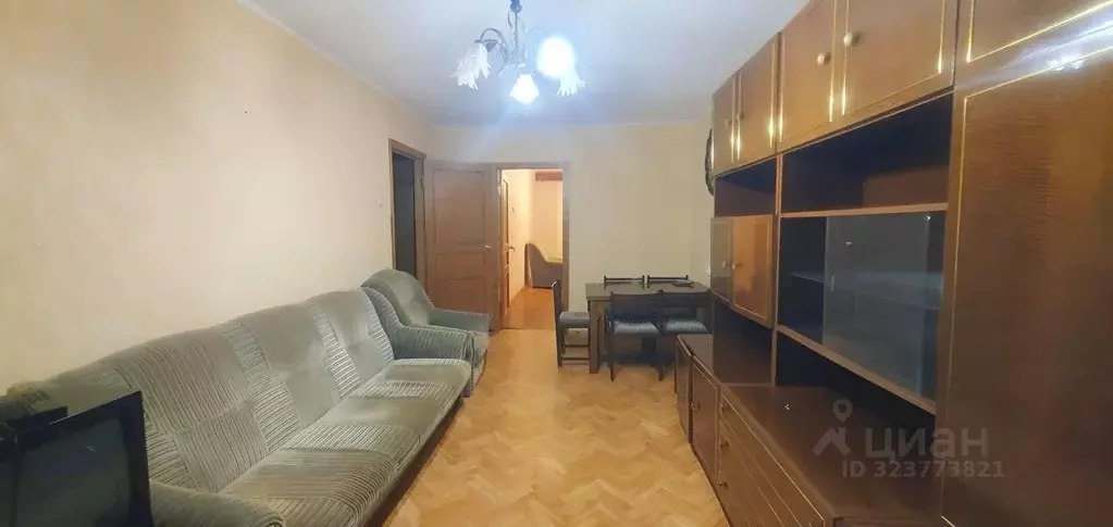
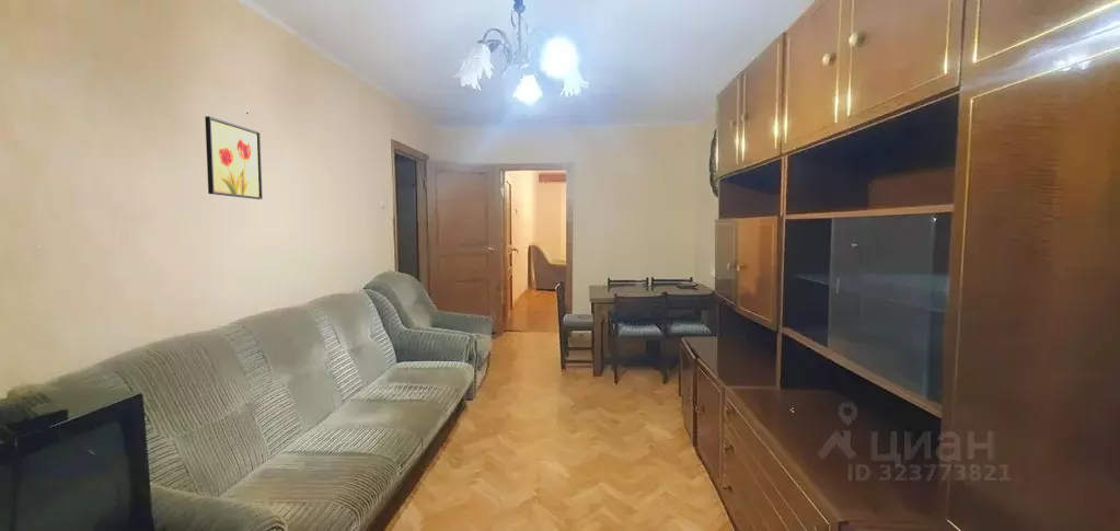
+ wall art (234, 161)
